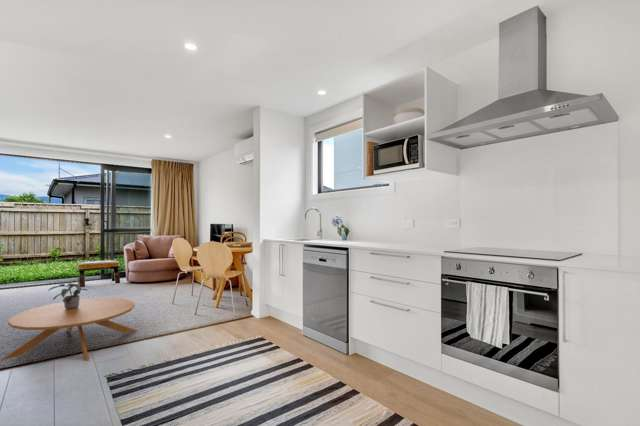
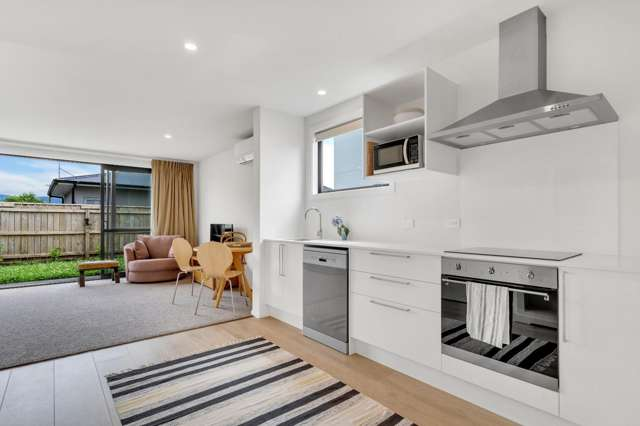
- potted plant (69, 296)
- coffee table (77, 326)
